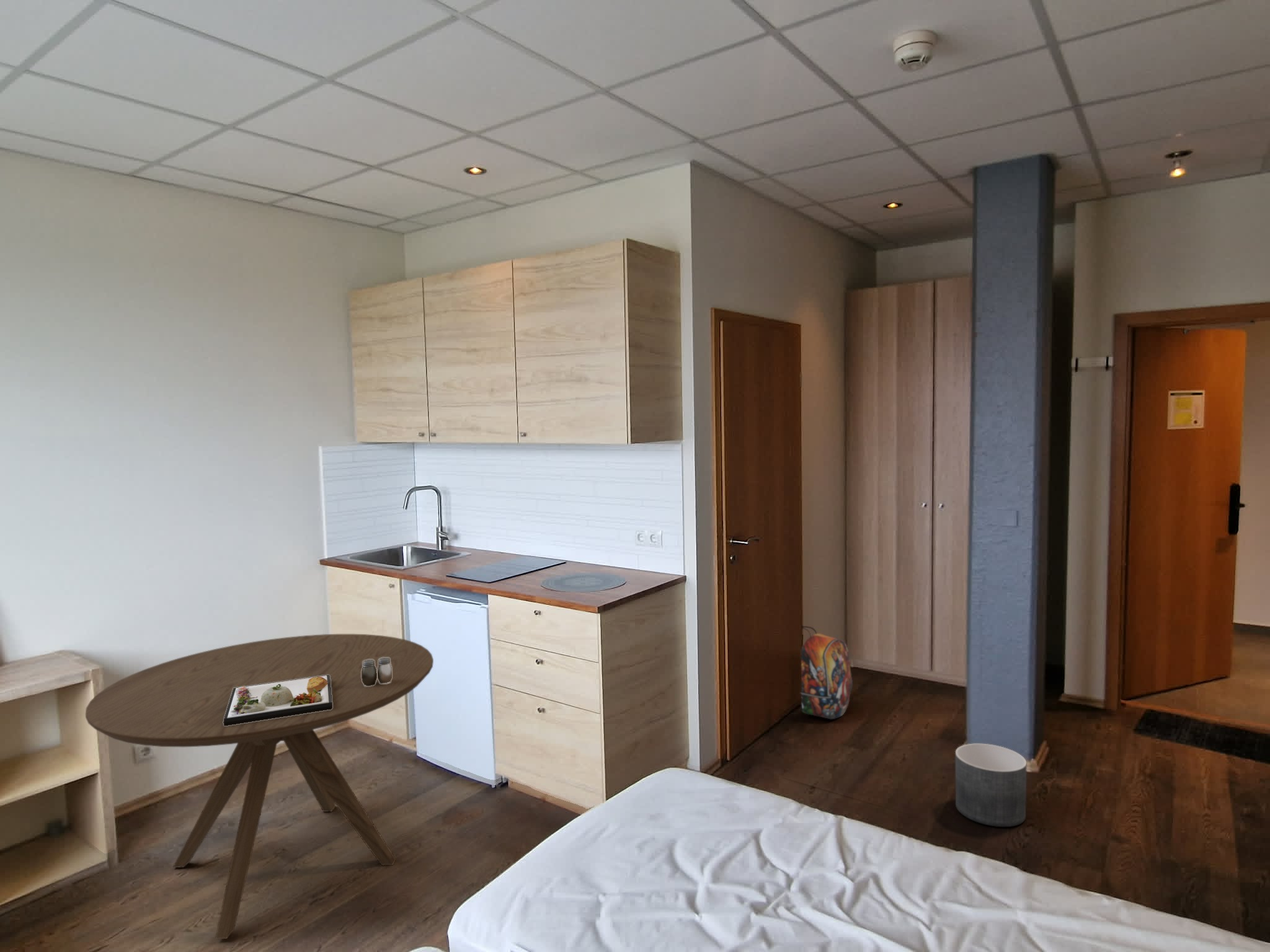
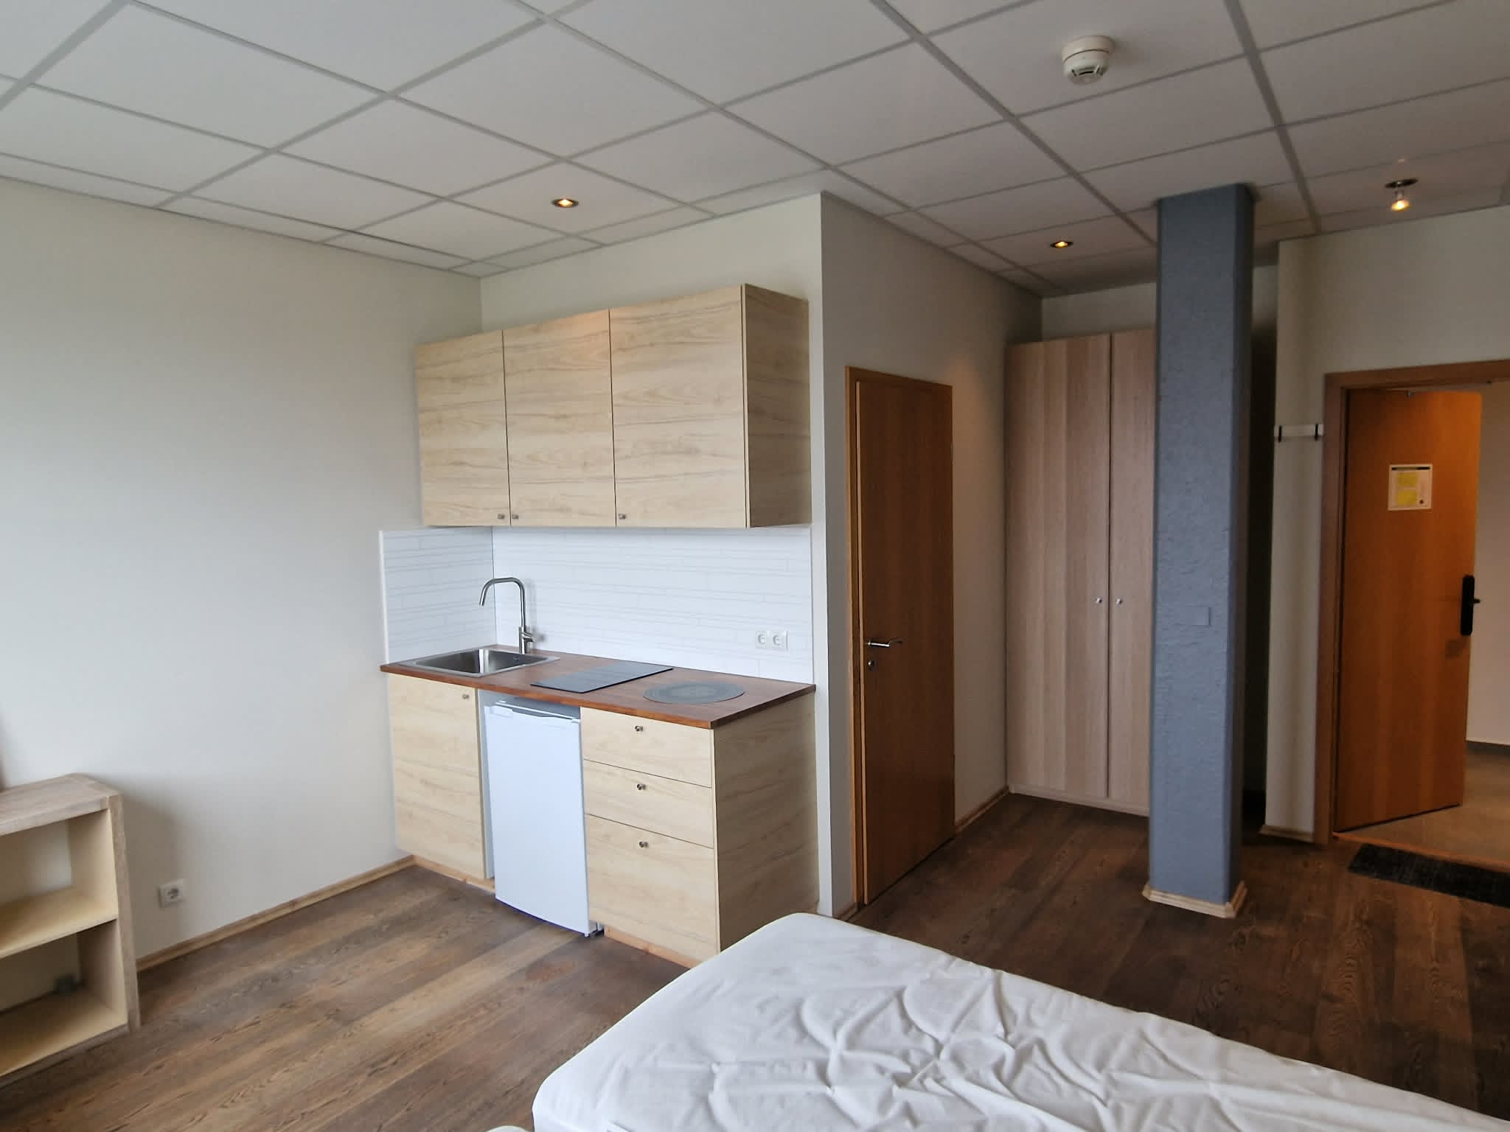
- dining table (271, 768)
- dinner plate (280, 690)
- planter (990, 783)
- backpack (824, 671)
- salt and pepper shaker (376, 671)
